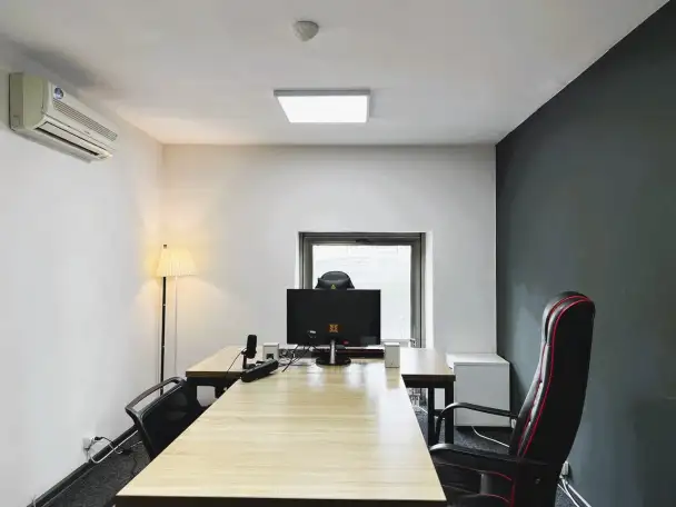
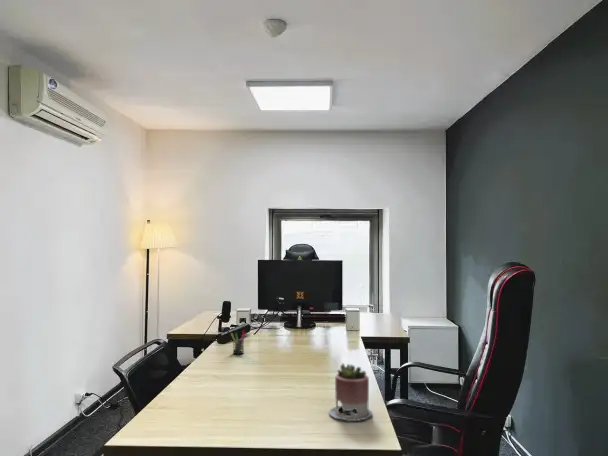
+ succulent planter (350, 388)
+ pen holder (238, 341)
